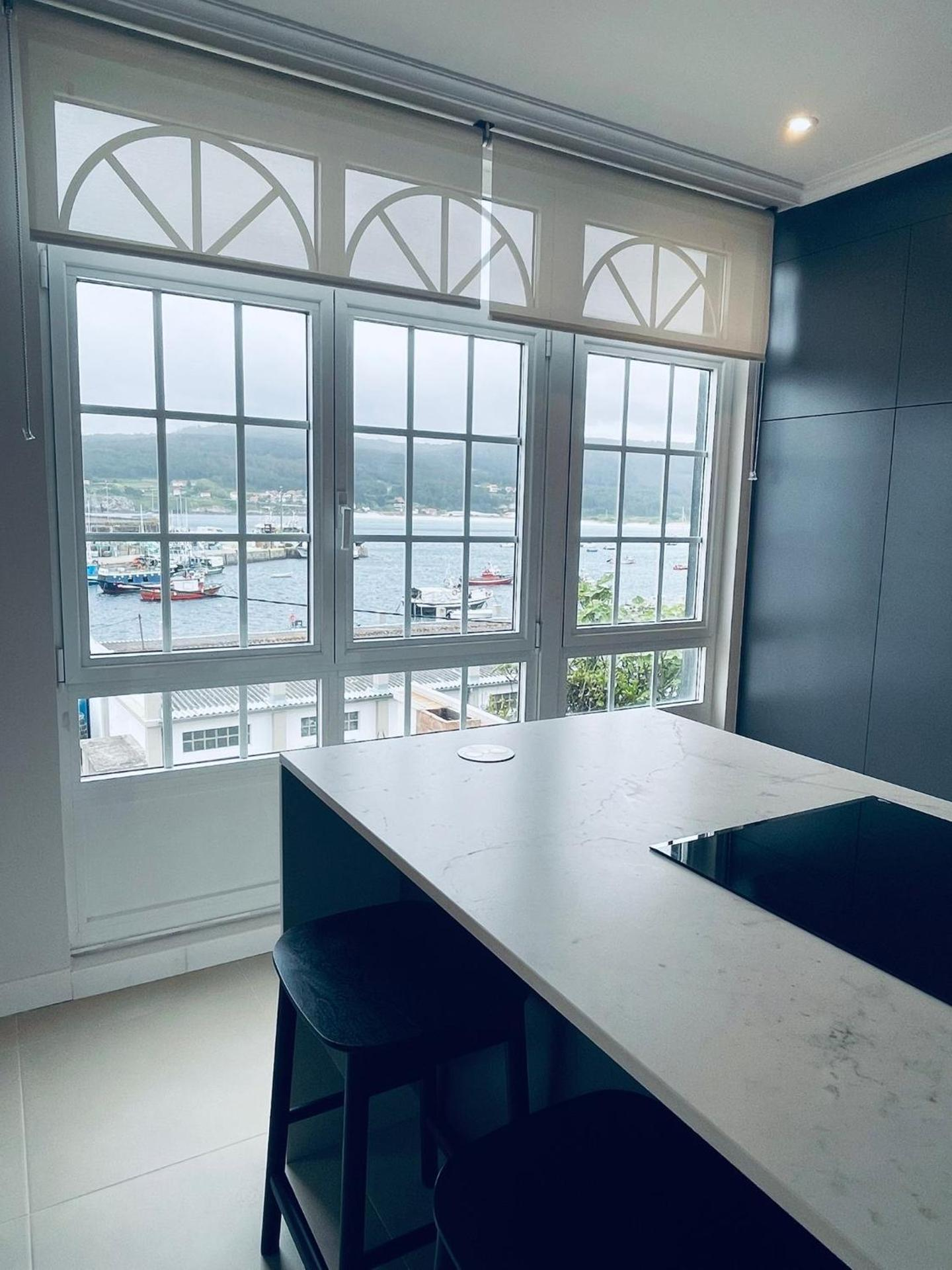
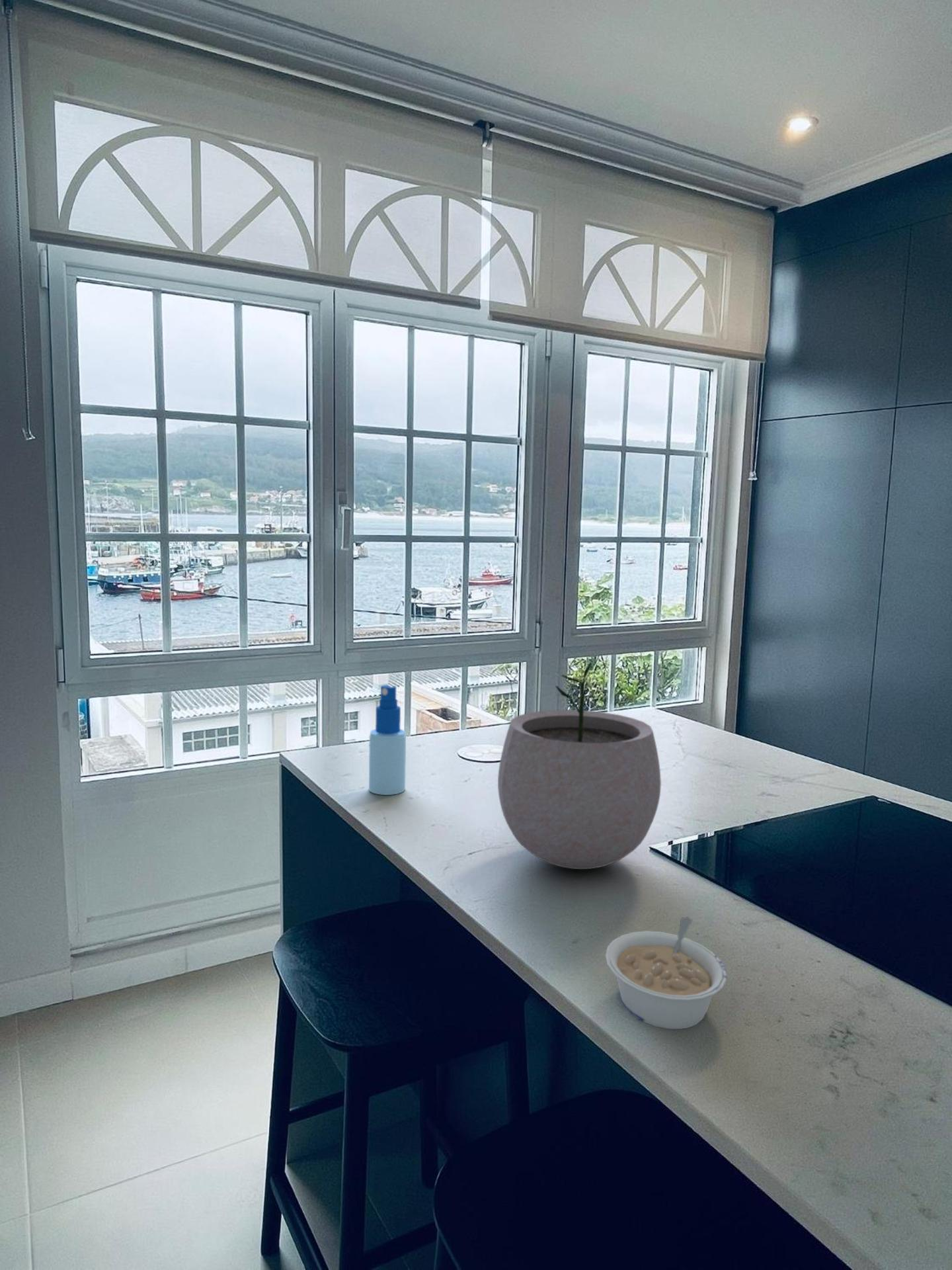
+ spray bottle (387, 738)
+ legume (662, 976)
+ plant pot (578, 763)
